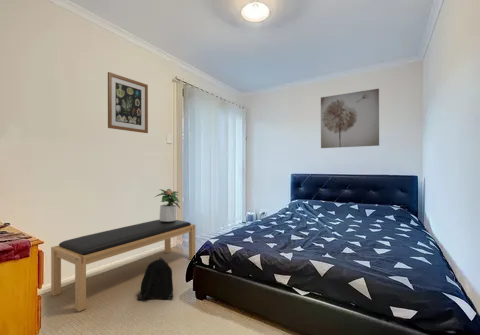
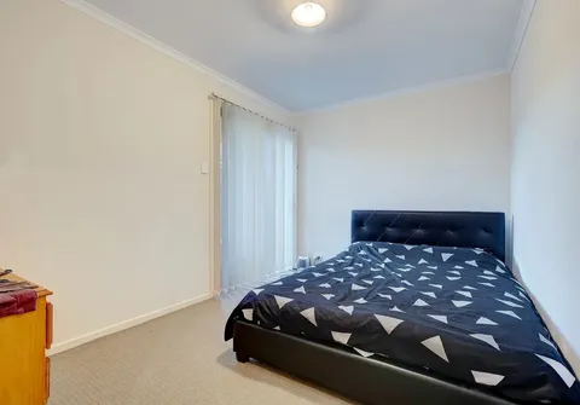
- wall art (348, 120)
- wall art (129, 104)
- backpack (157, 277)
- bench (133, 249)
- potted plant (167, 205)
